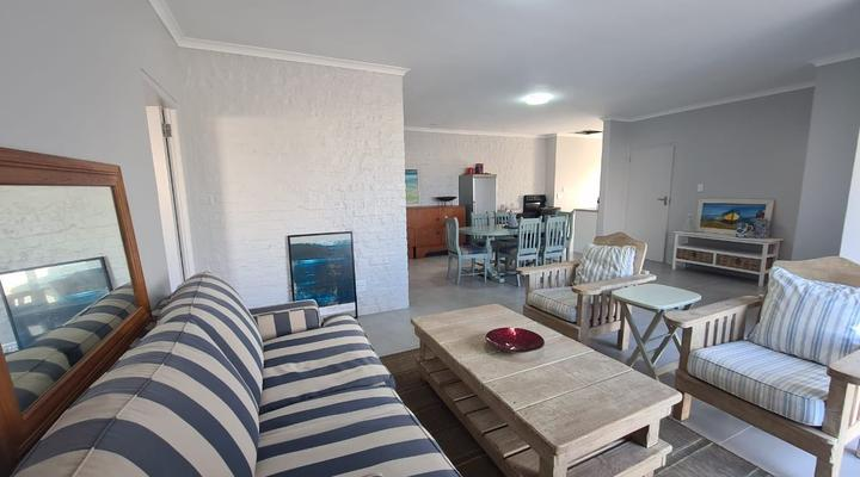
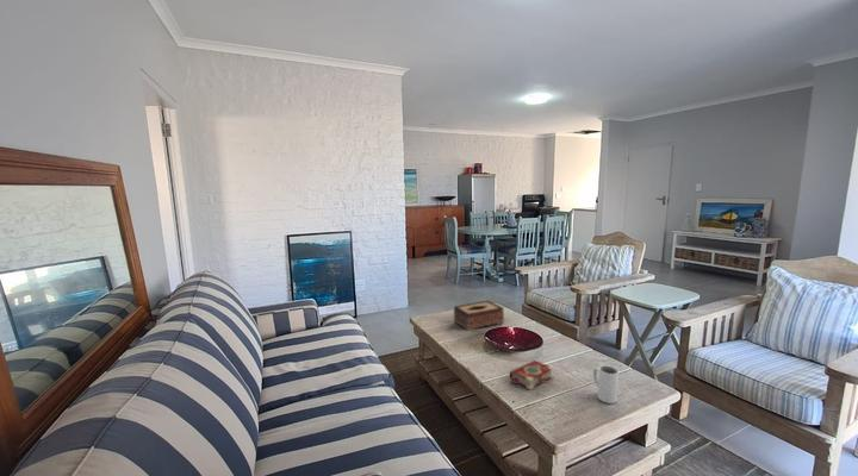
+ mug (604, 382)
+ book (530, 372)
+ tissue box (478, 314)
